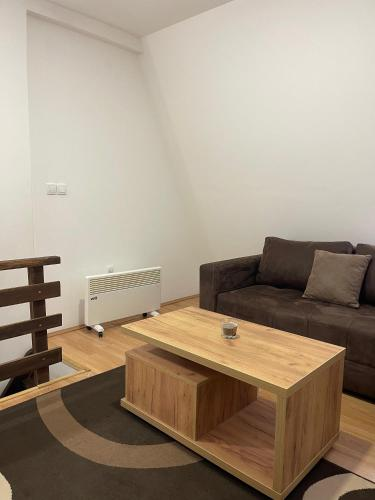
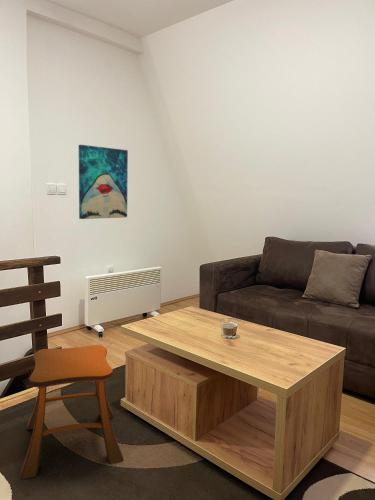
+ wall art (104, 183)
+ stool (70, 398)
